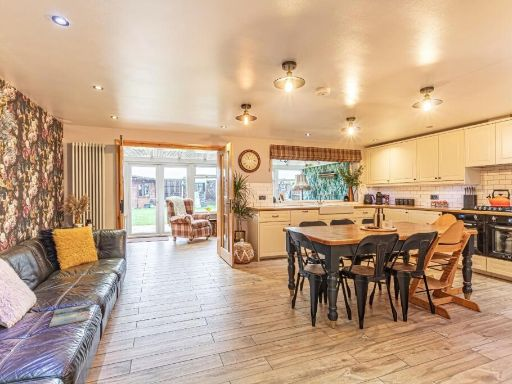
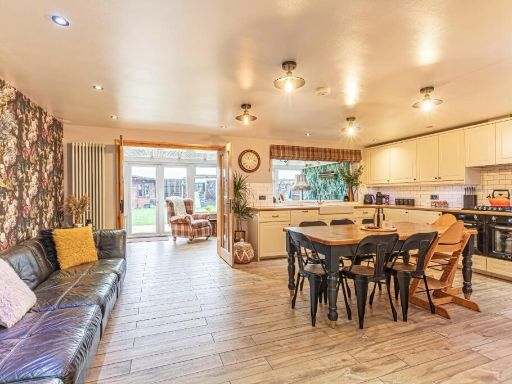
- magazine (71, 314)
